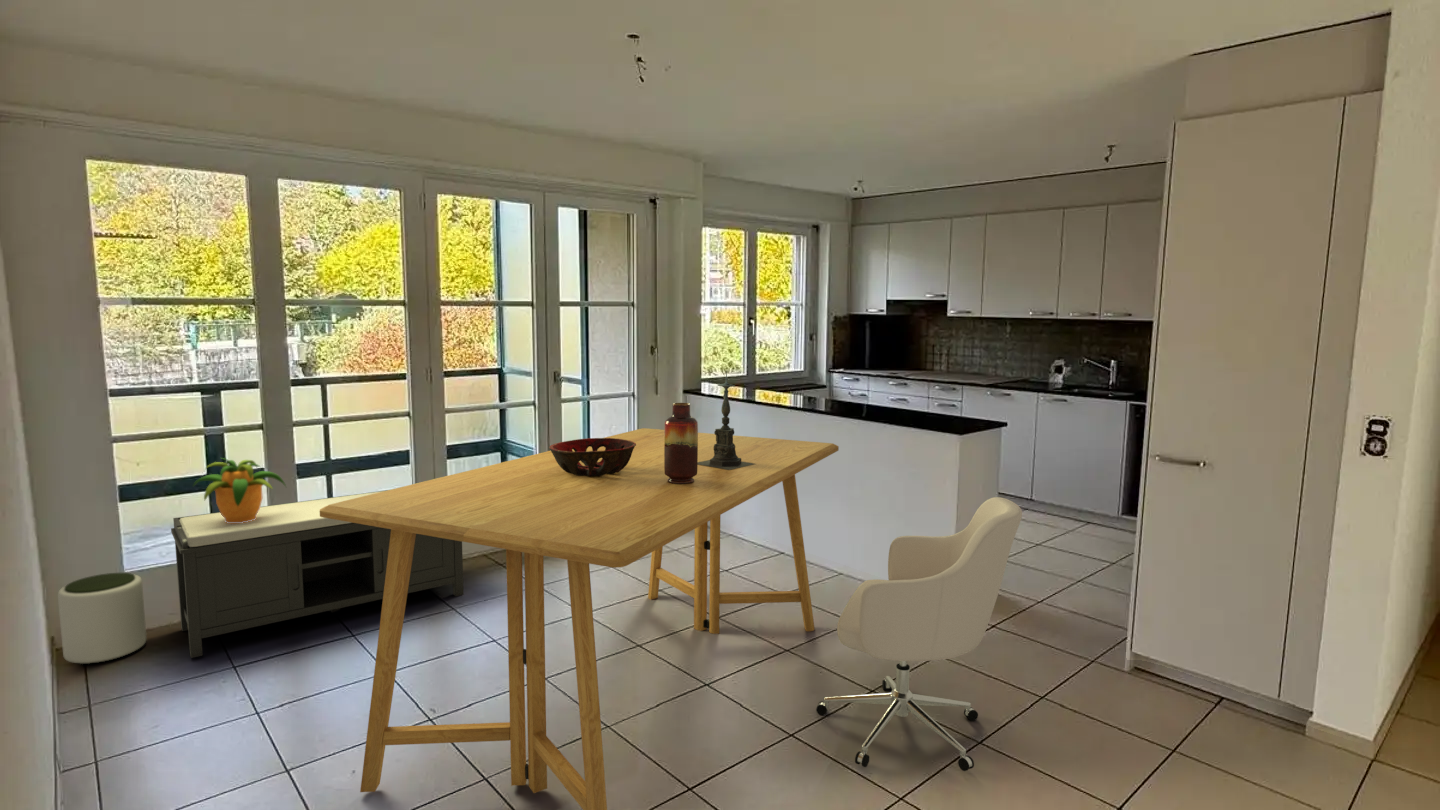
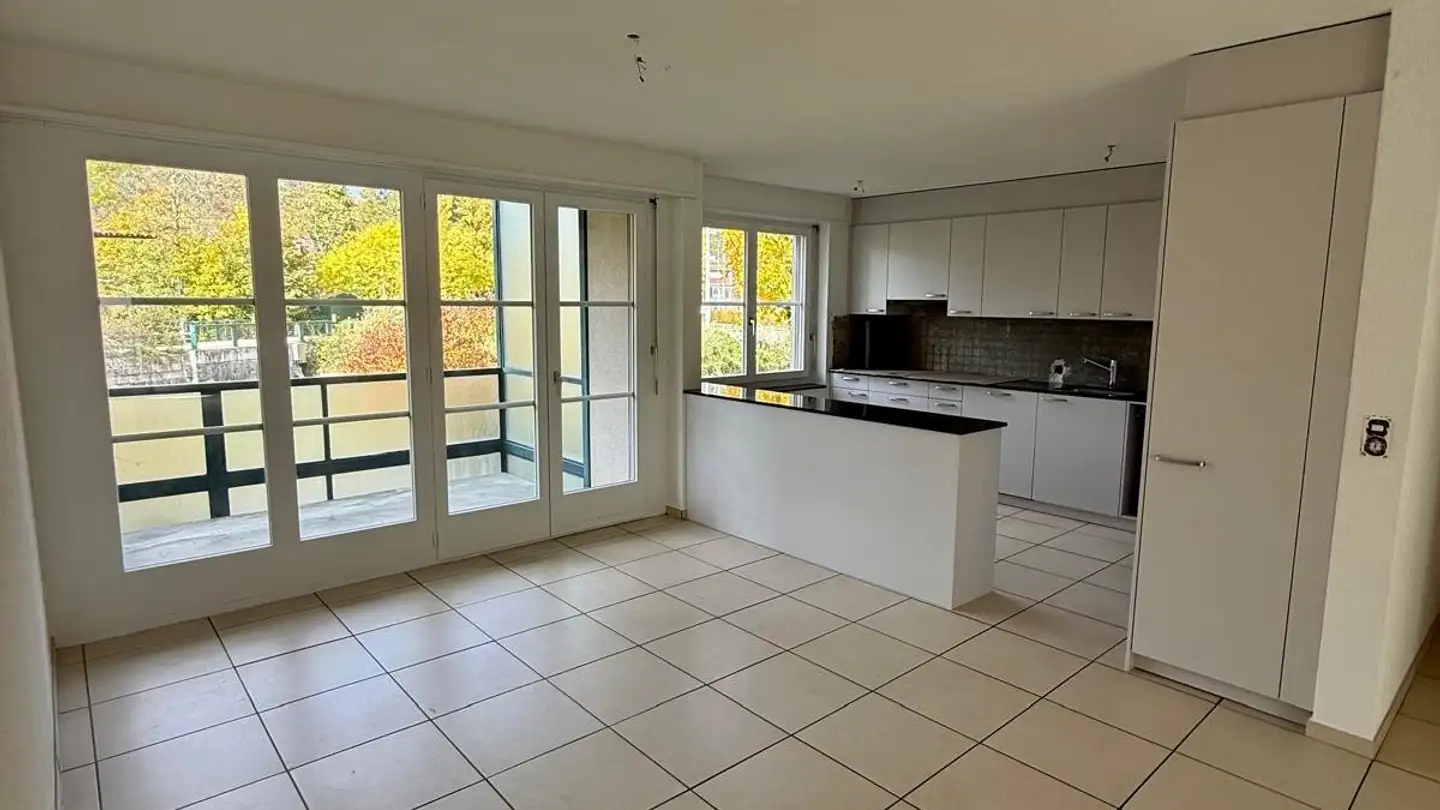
- potted plant (233, 487)
- candle holder (724, 417)
- plant pot (103, 616)
- bench (328, 559)
- vase (681, 442)
- decorative bowl (593, 457)
- chair (913, 616)
- dining table (649, 582)
